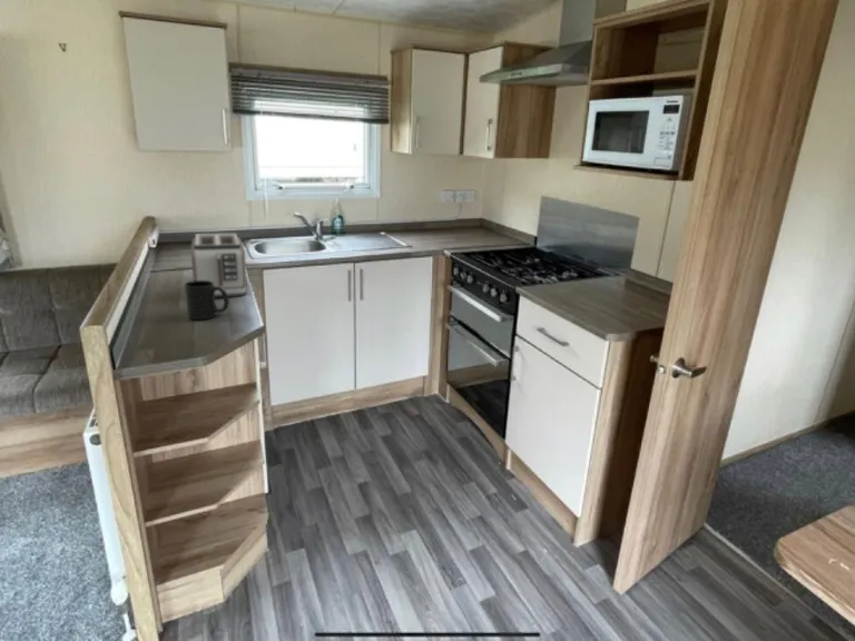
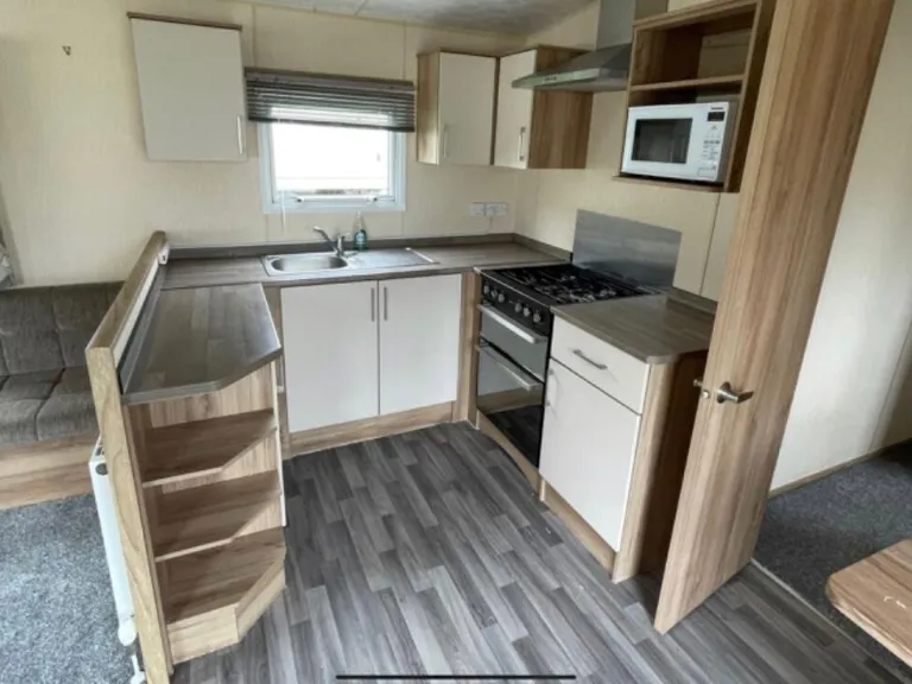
- toaster (218, 264)
- mug (206, 299)
